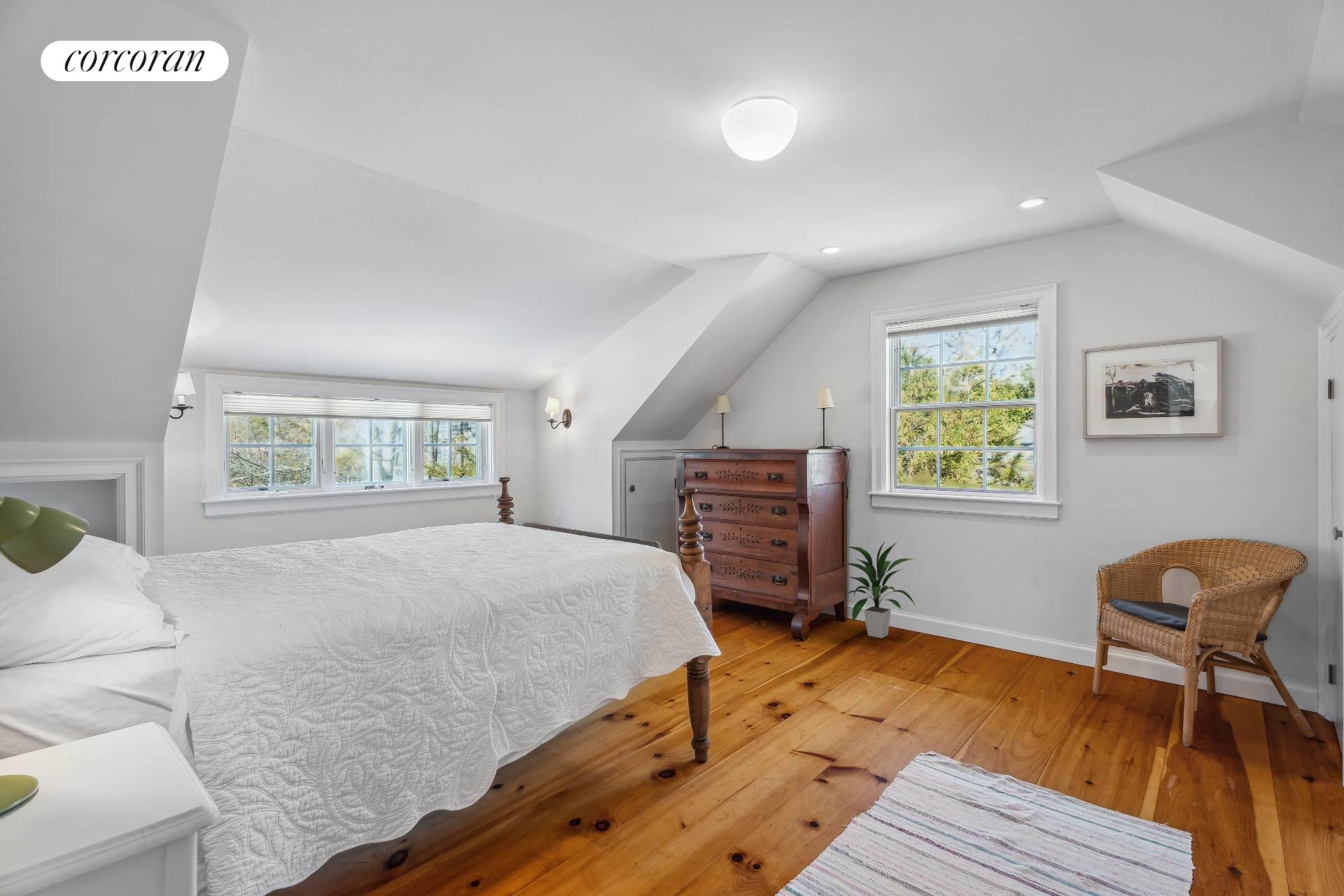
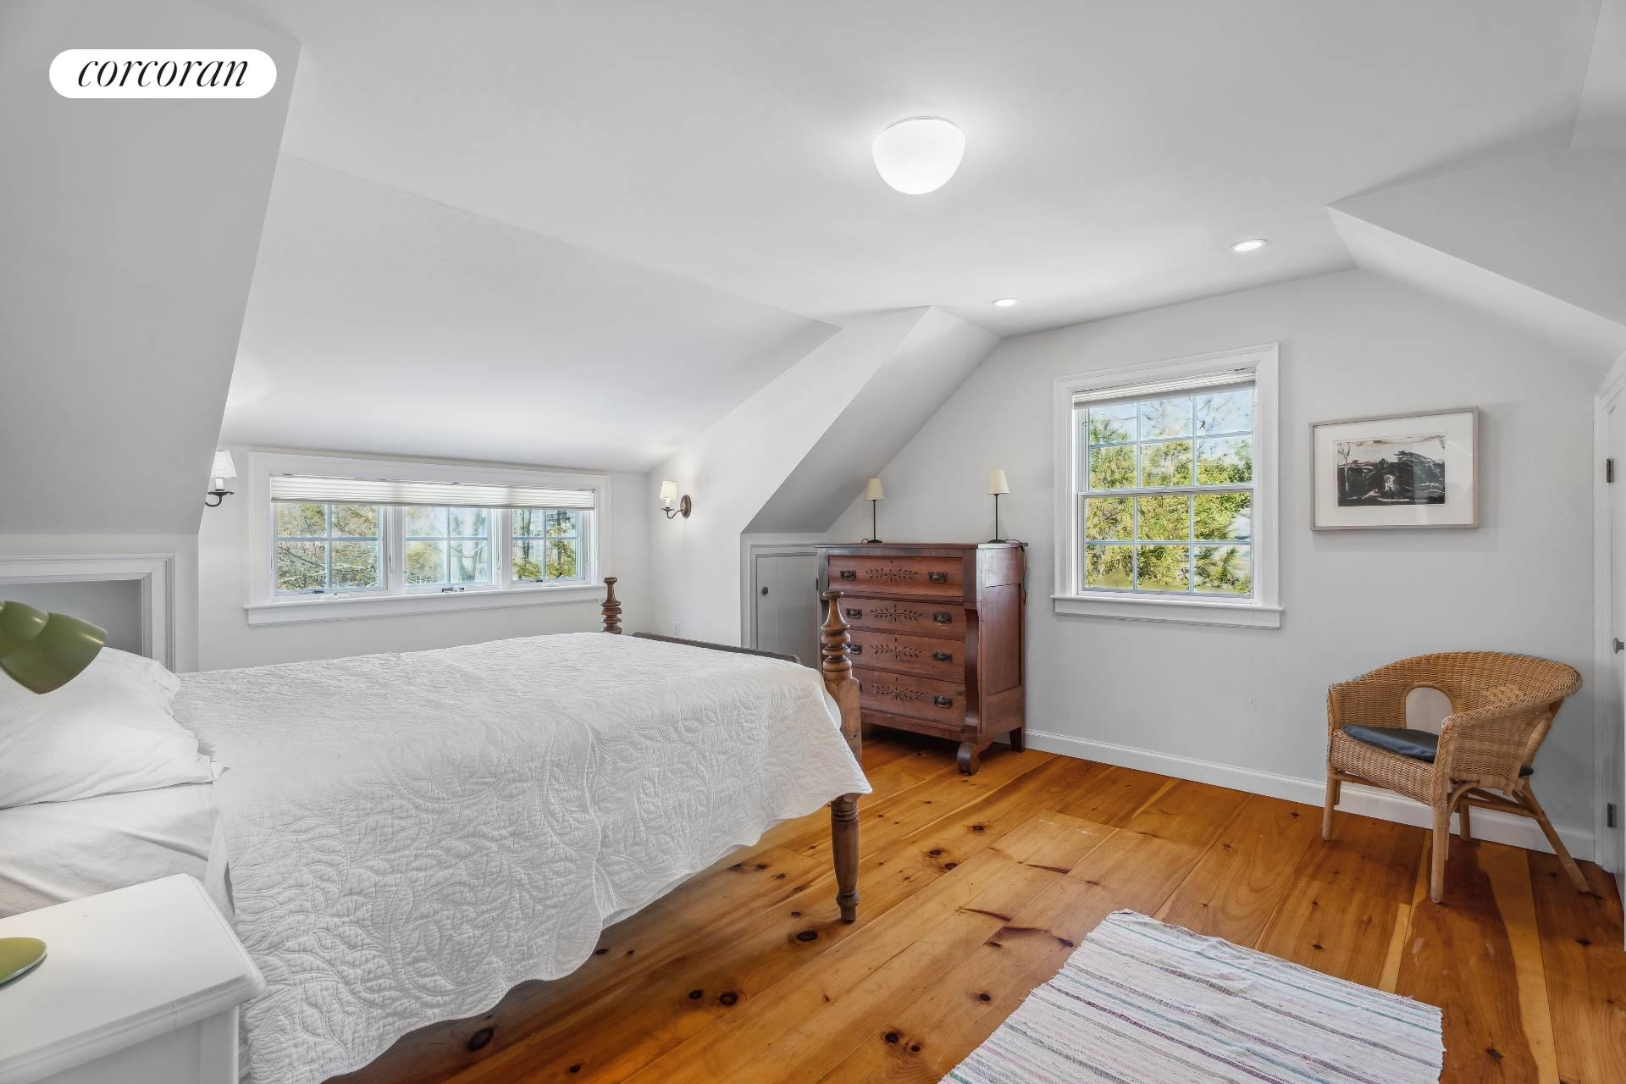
- indoor plant (874, 587)
